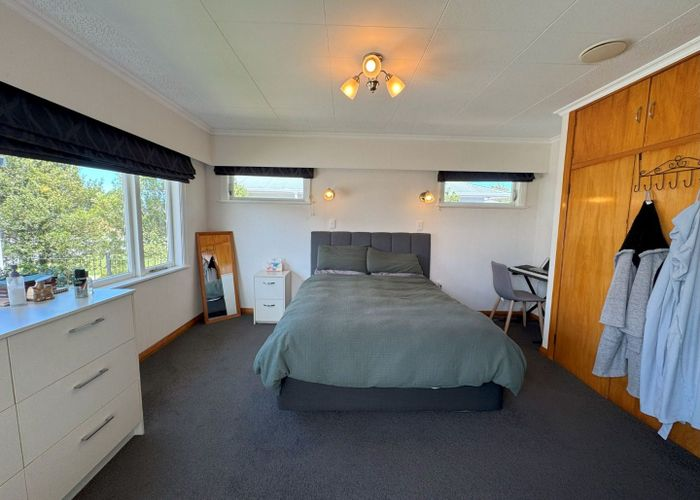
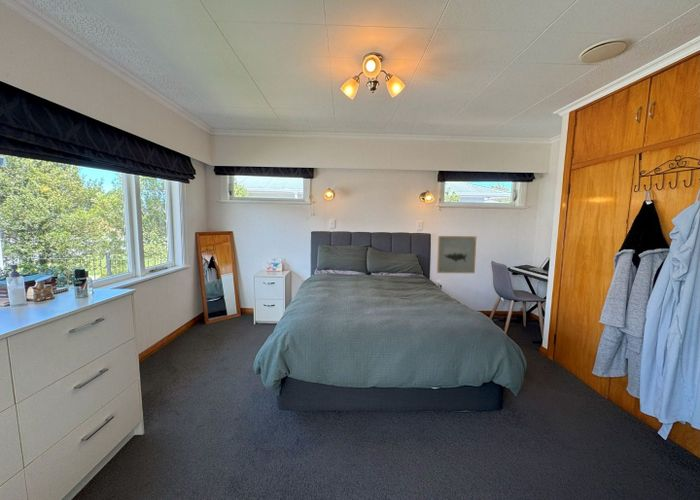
+ wall art (456, 254)
